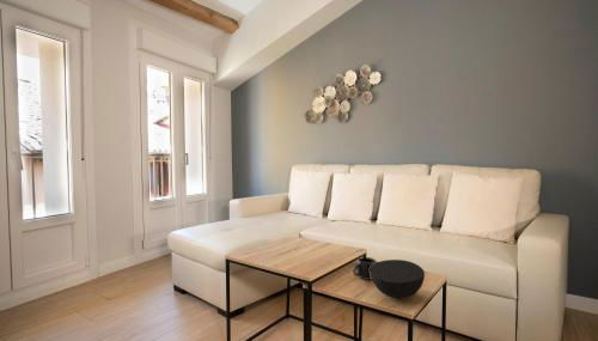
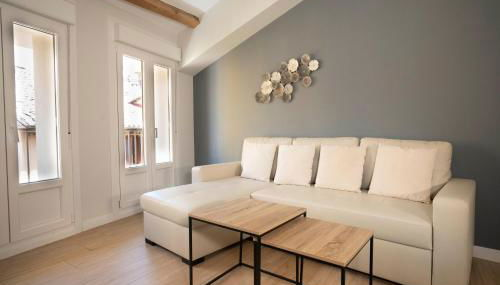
- bowl (396, 281)
- mug (364, 268)
